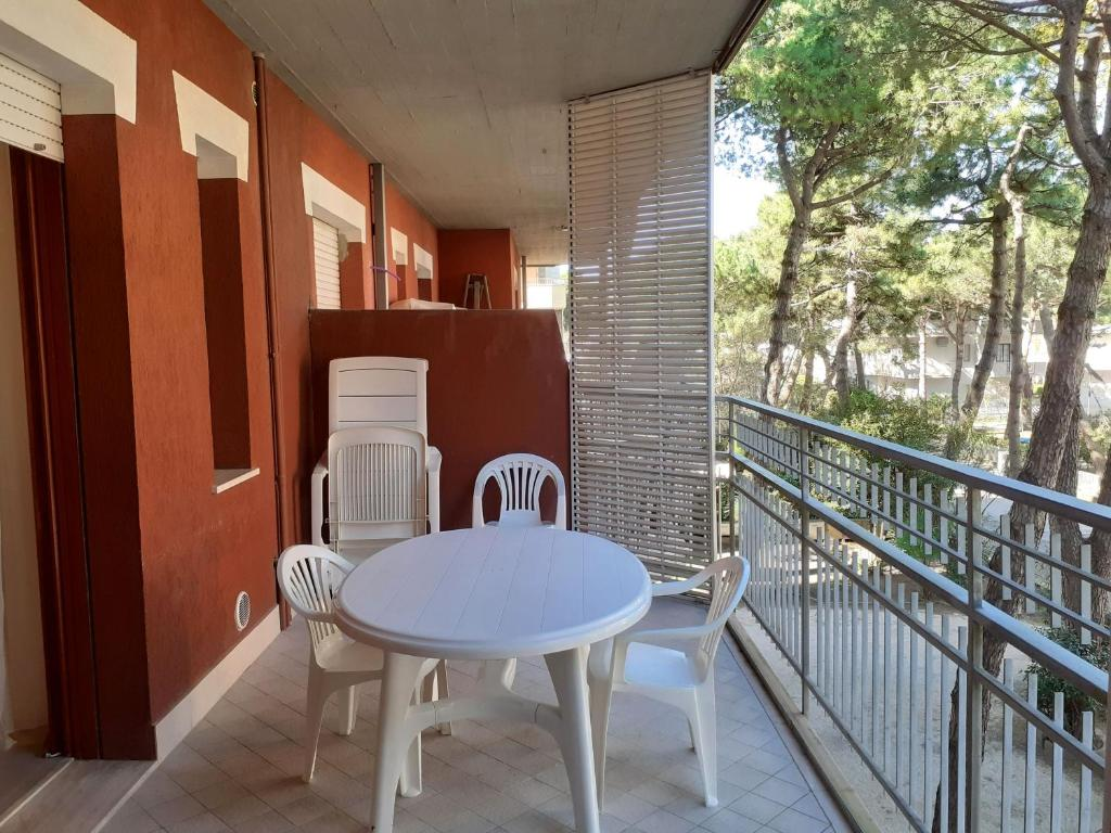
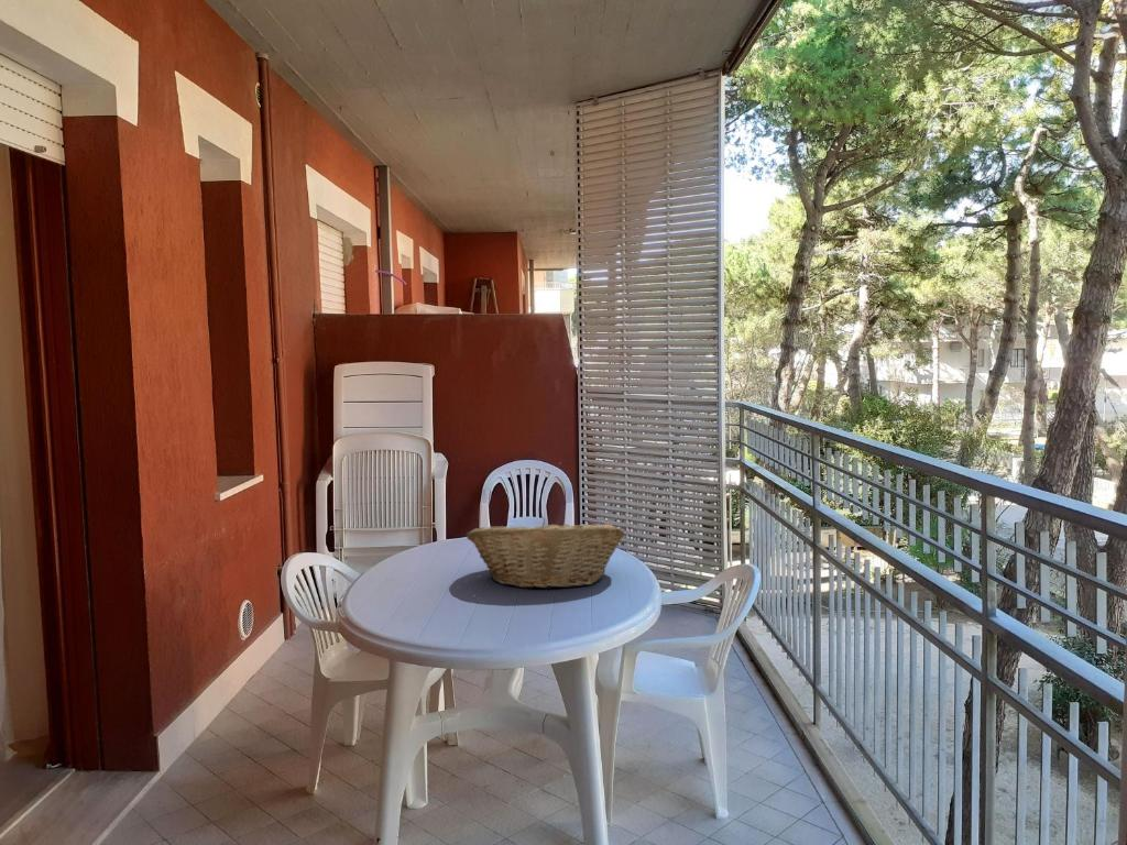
+ fruit basket (545, 546)
